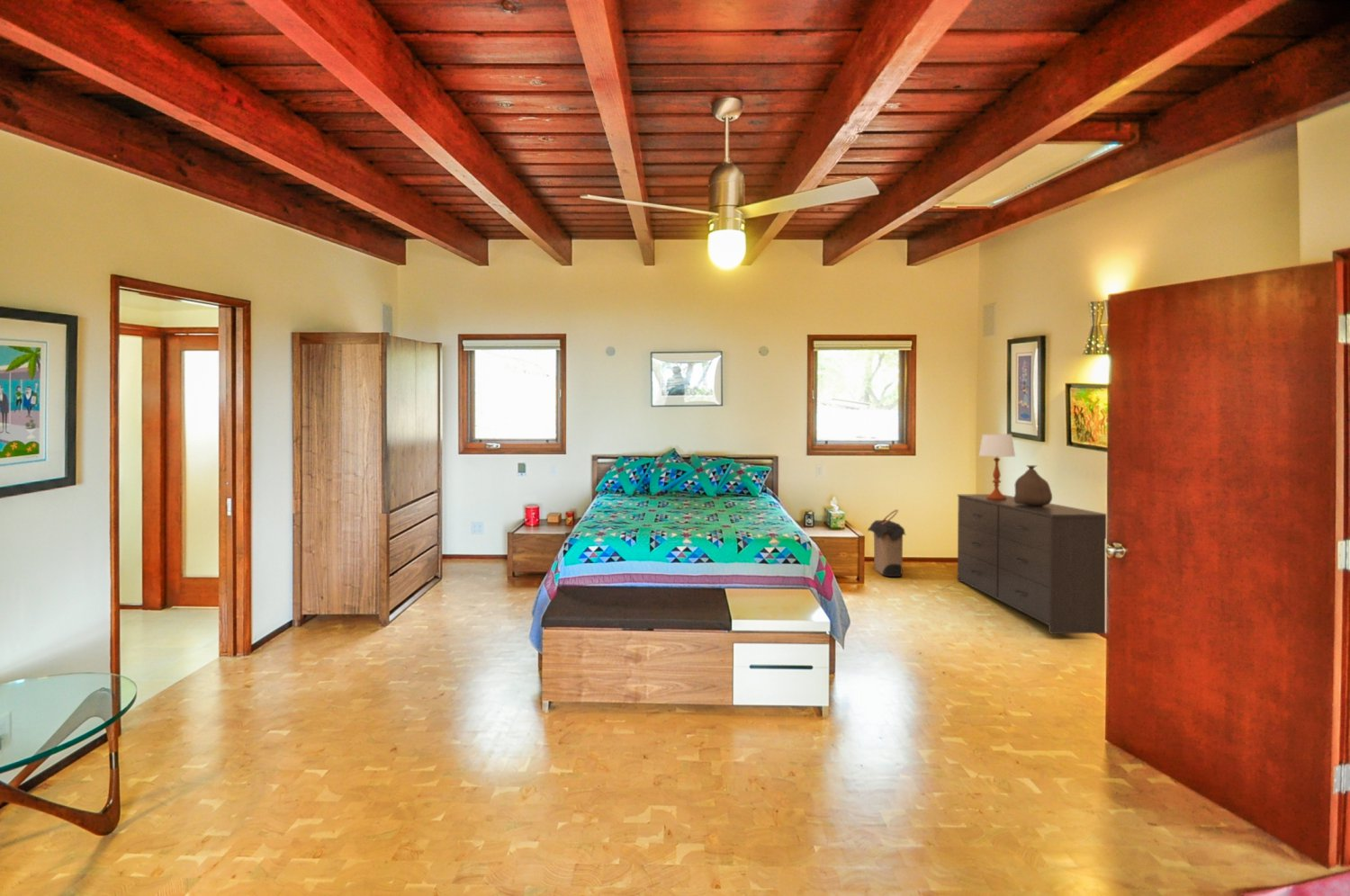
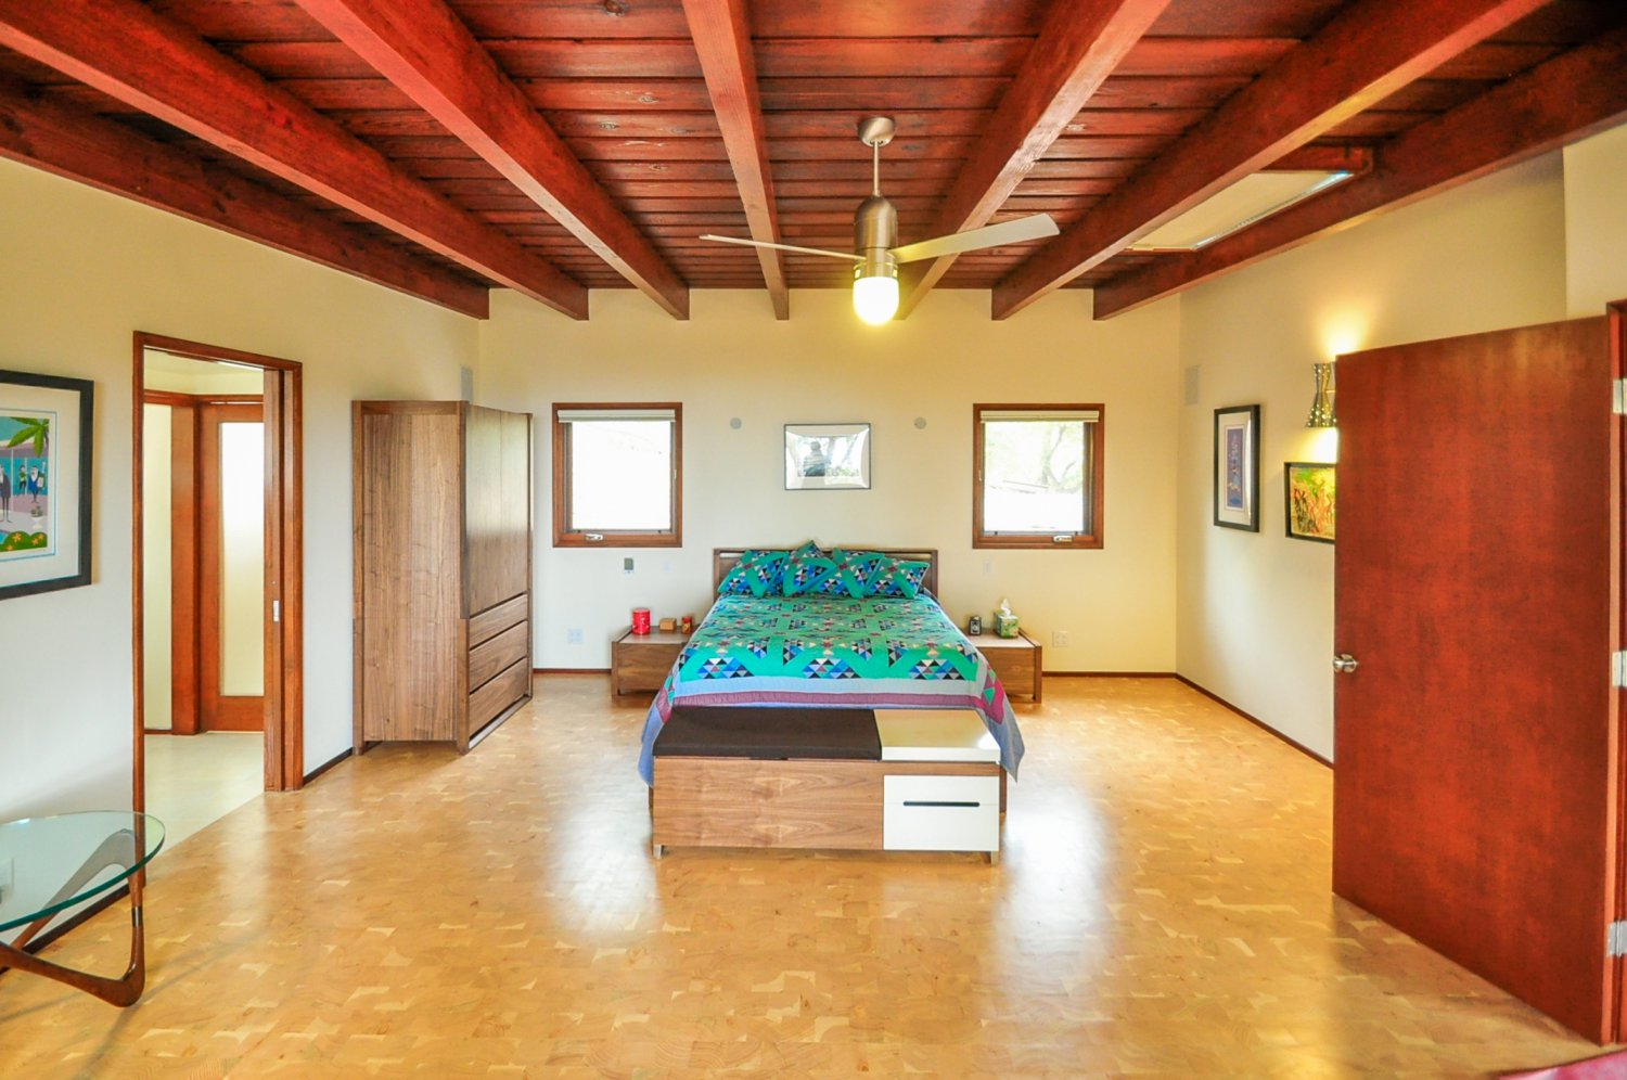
- bag (1030, 485)
- table lamp (996, 466)
- laundry hamper (886, 540)
- dresser (1020, 554)
